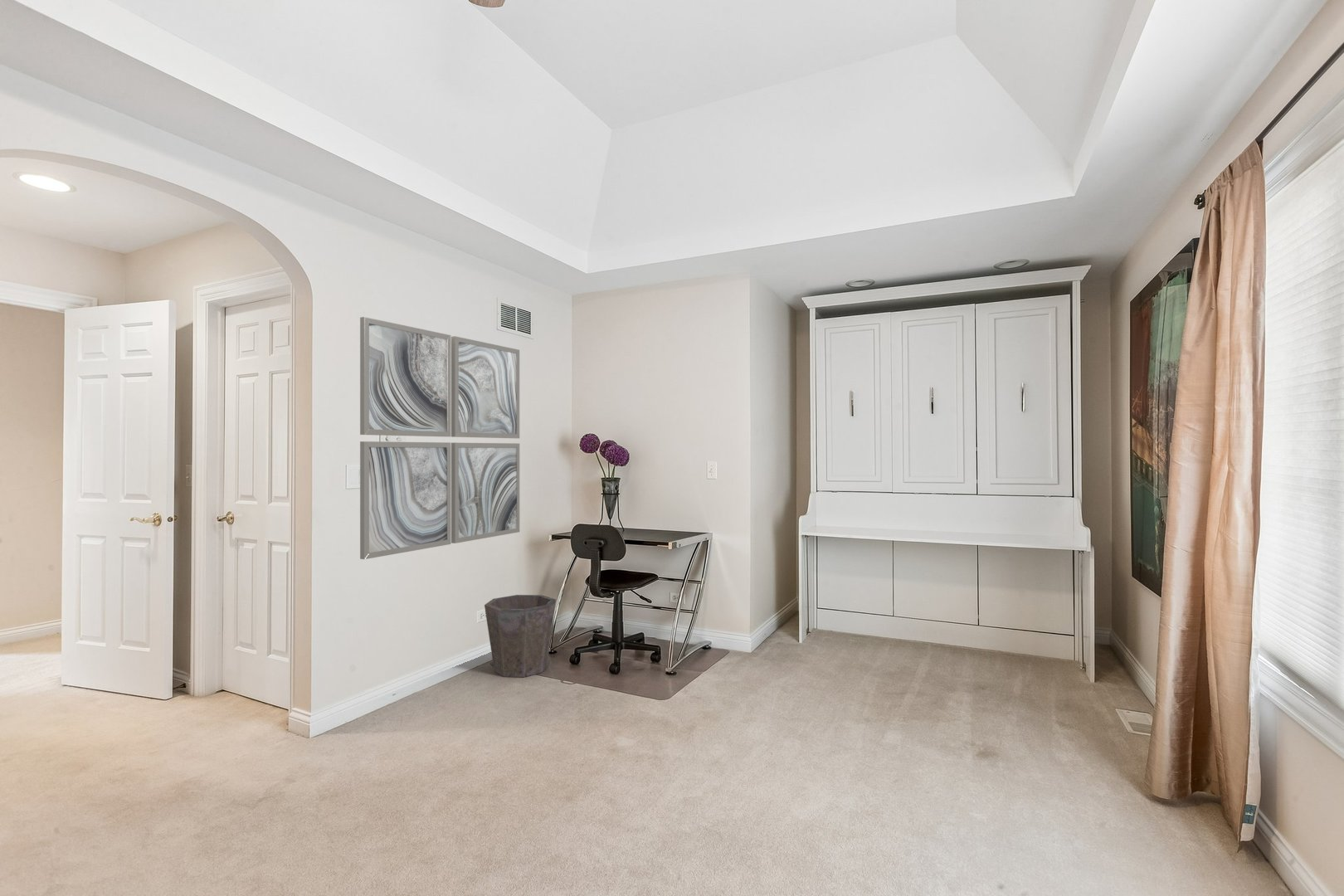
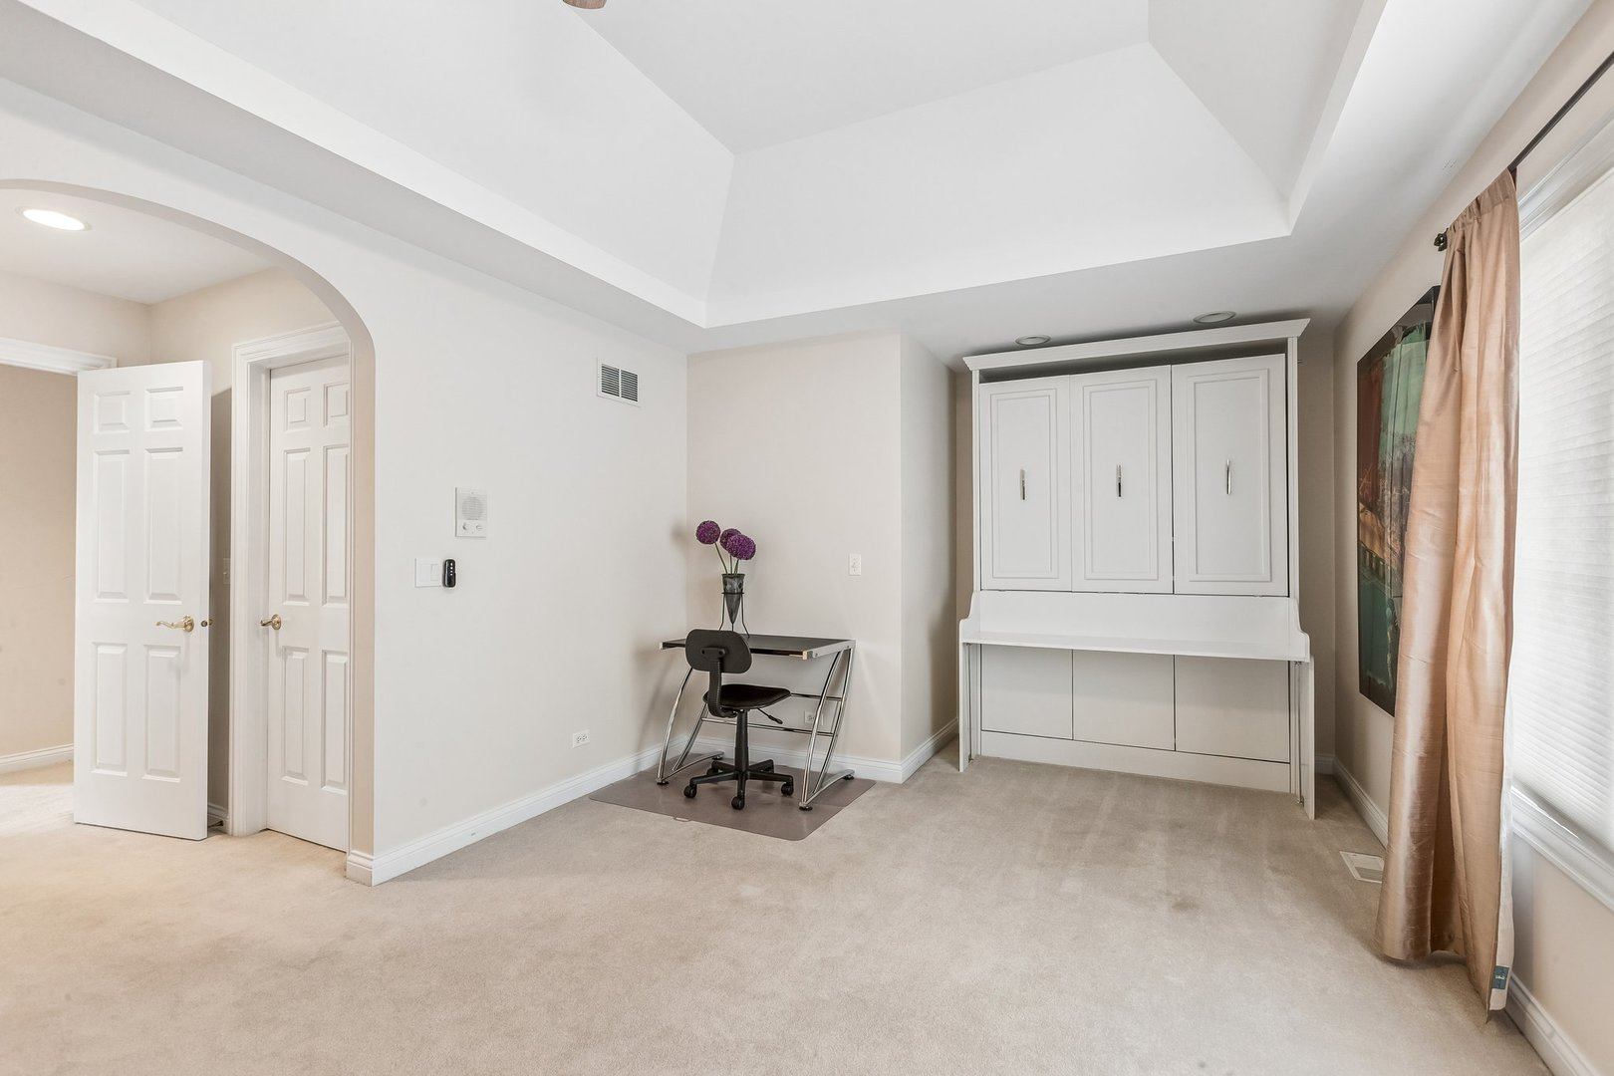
- wall art (451, 436)
- waste bin (520, 635)
